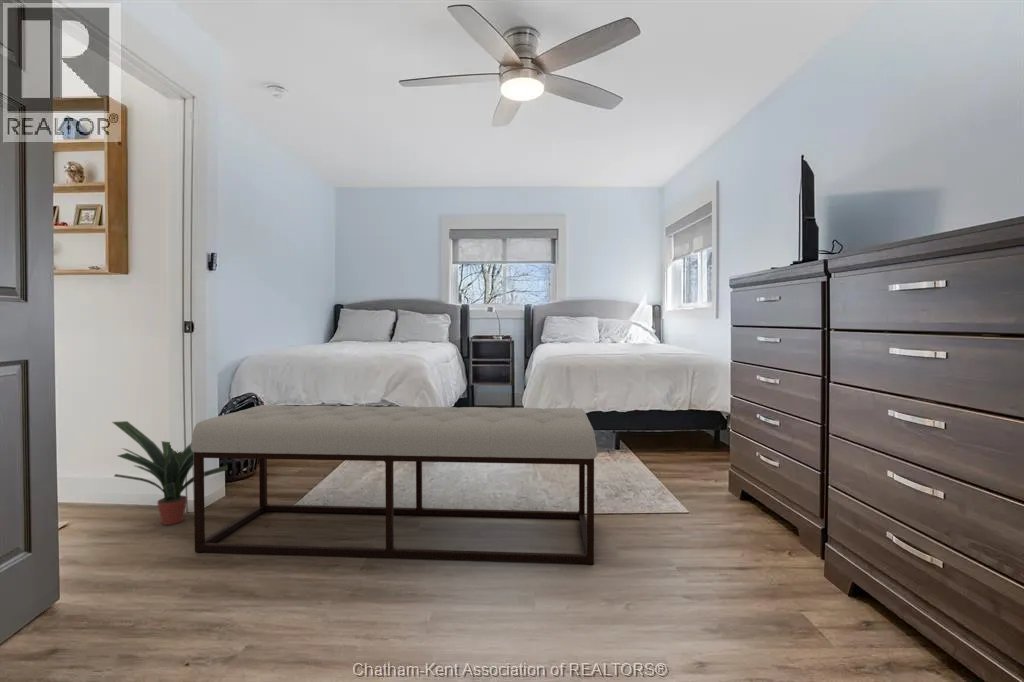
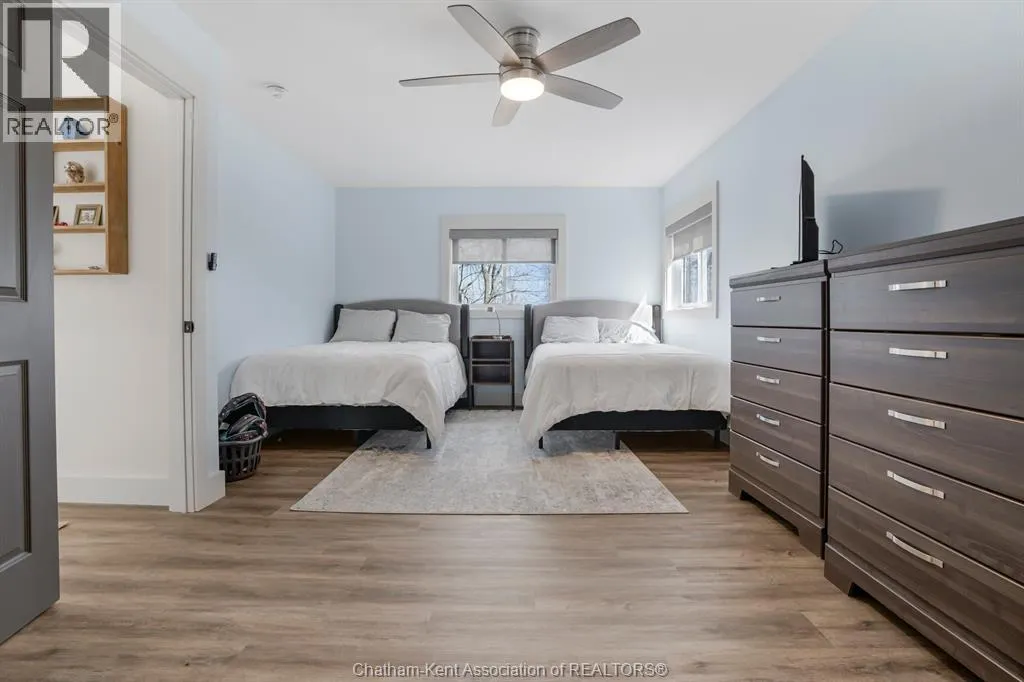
- potted plant (168, 470)
- bench (416, 473)
